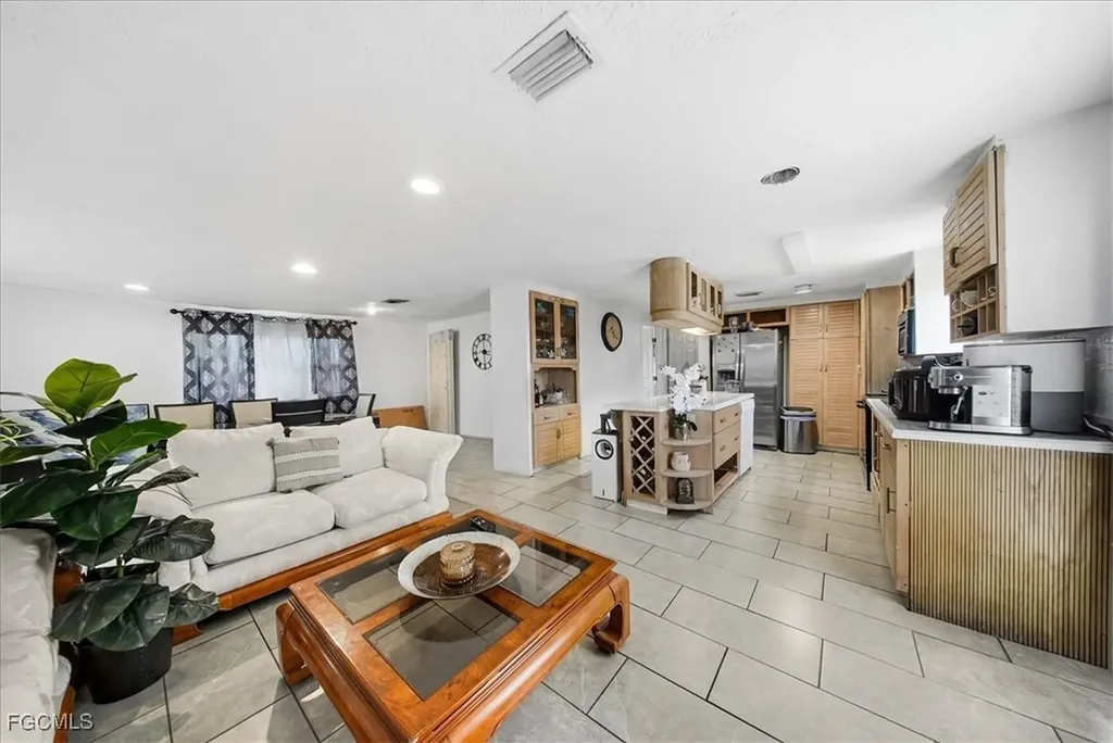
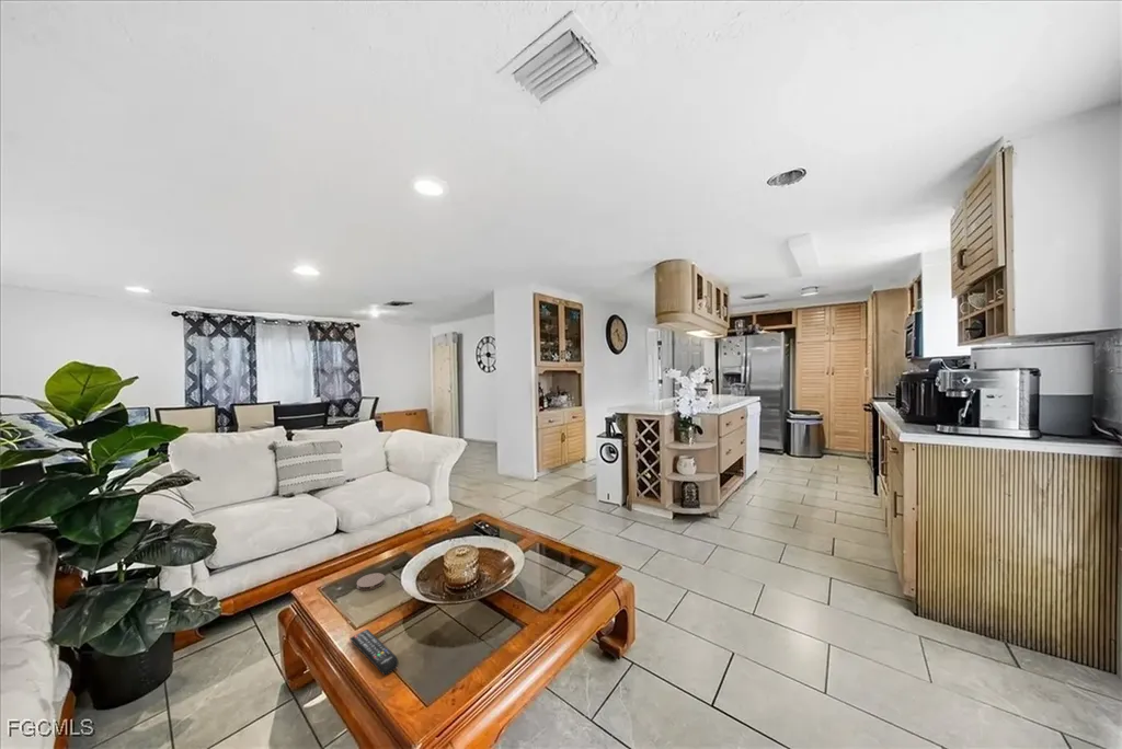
+ coaster (370, 581)
+ remote control (373, 649)
